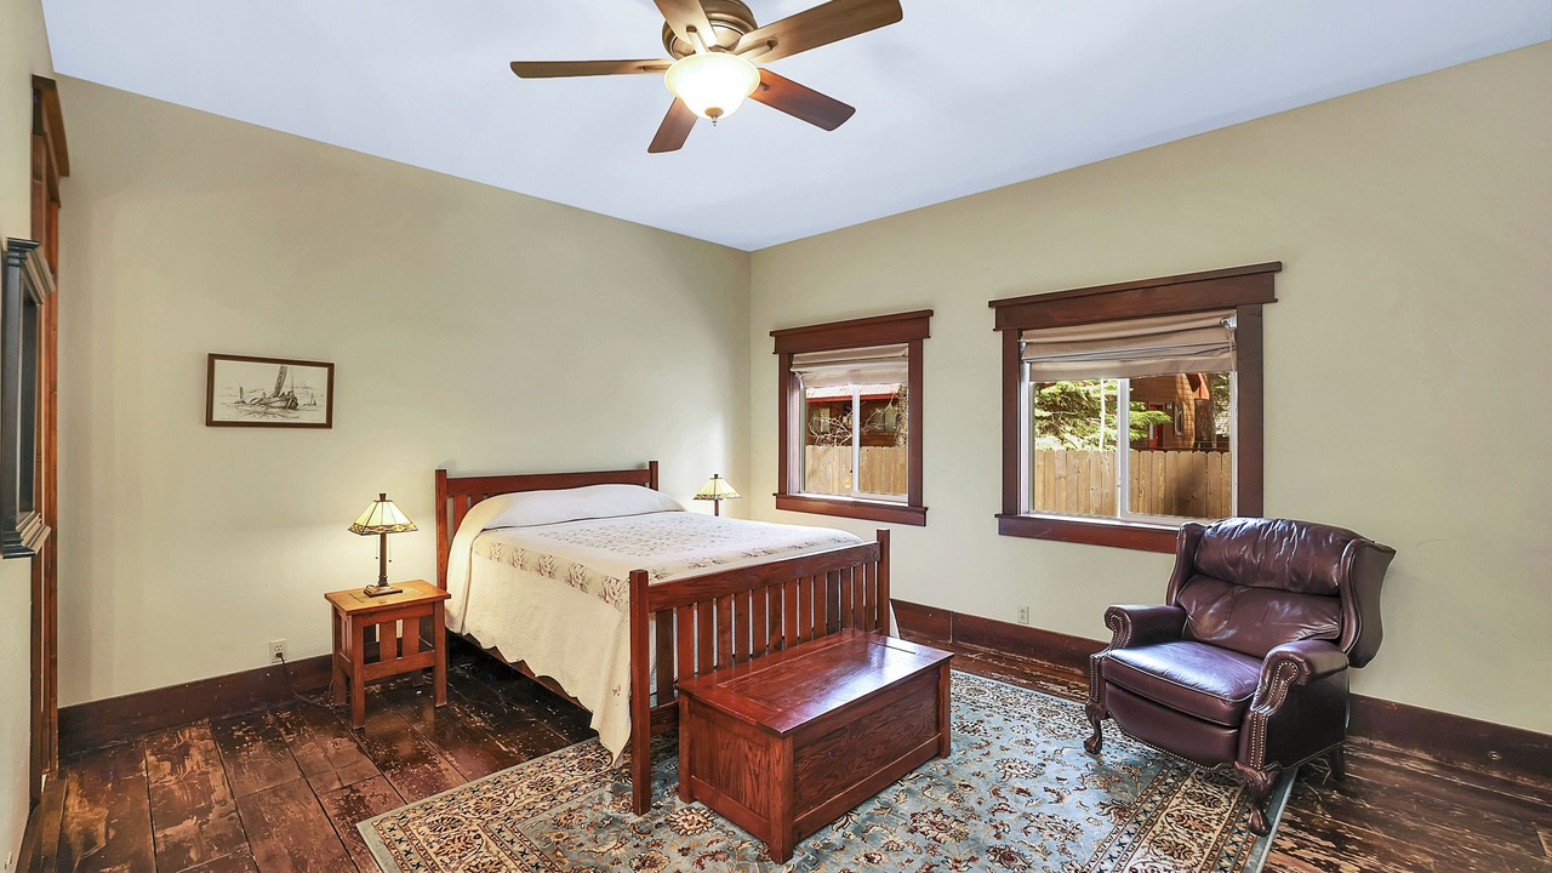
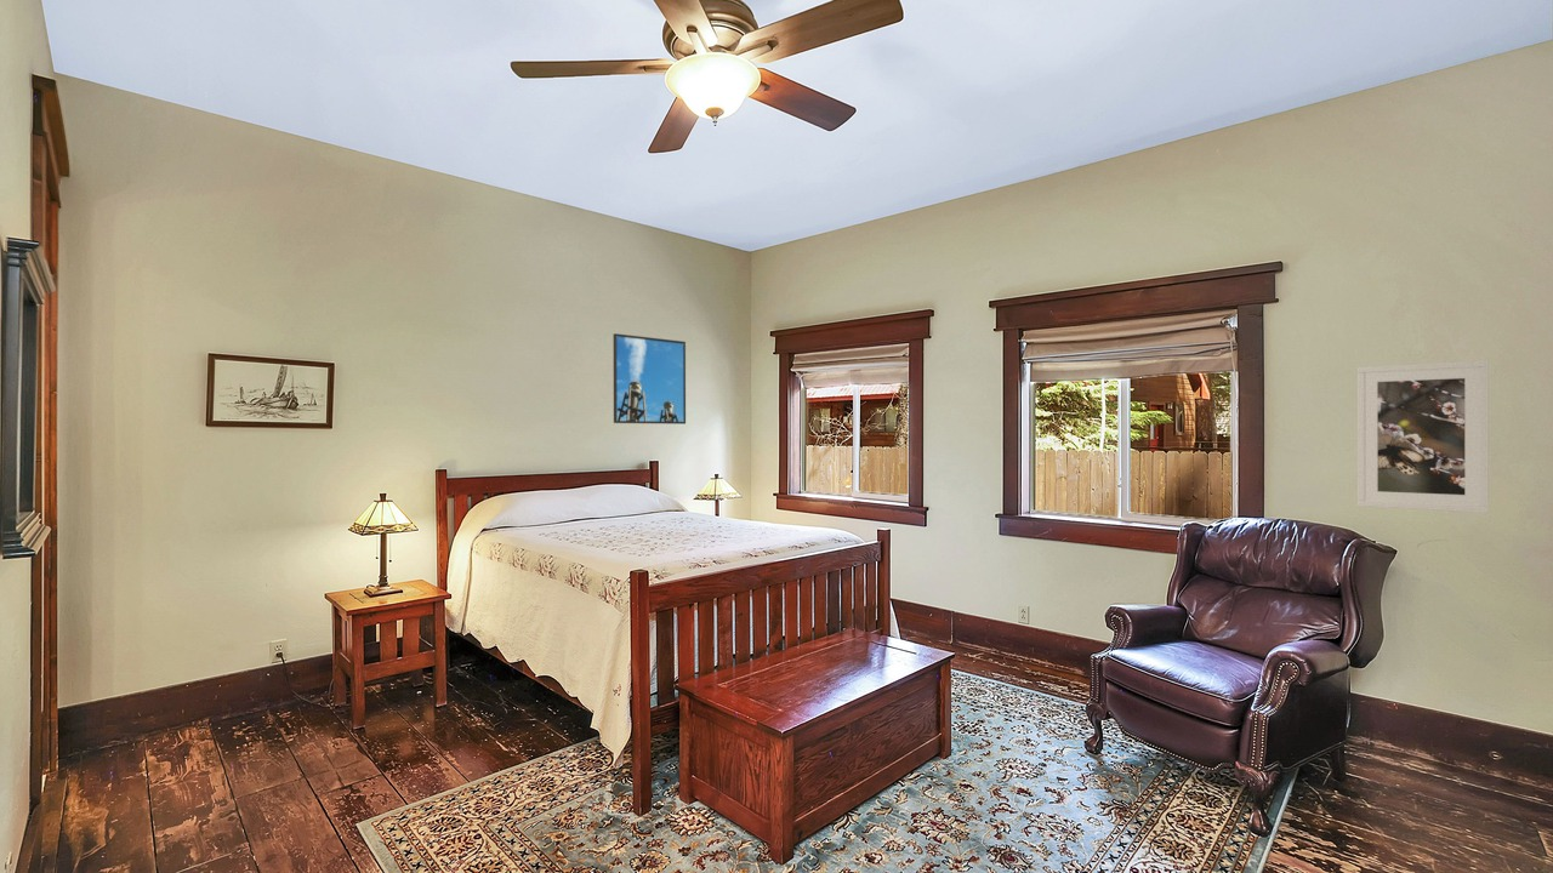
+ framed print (1420, 436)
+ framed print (650, 380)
